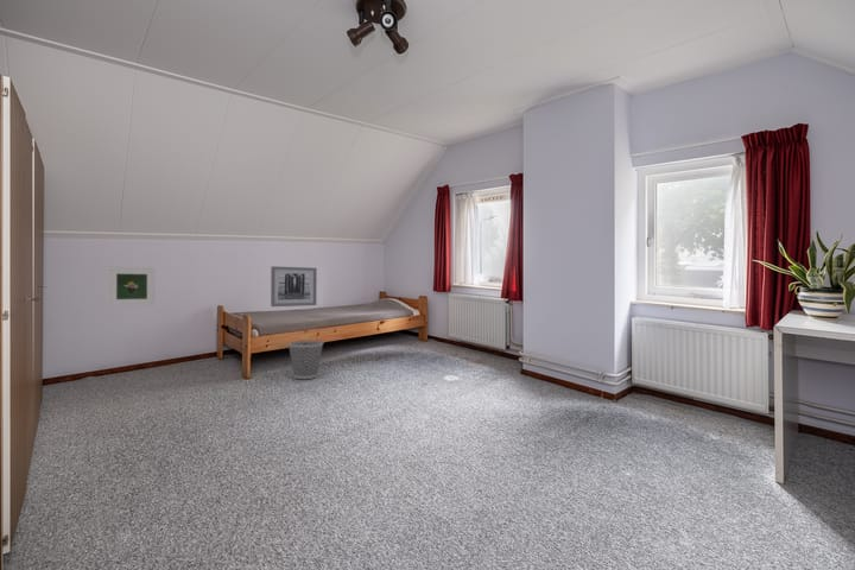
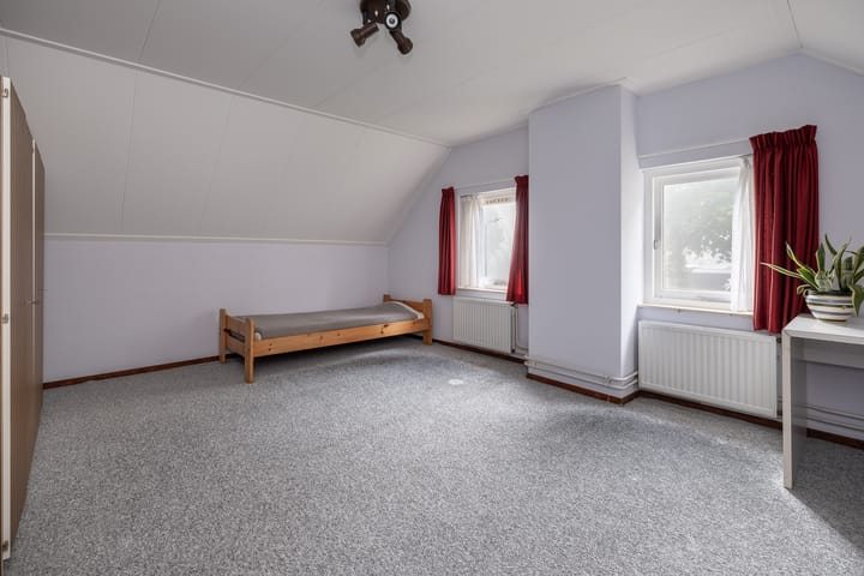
- wastebasket (305, 359)
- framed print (132, 286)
- wall art (294, 286)
